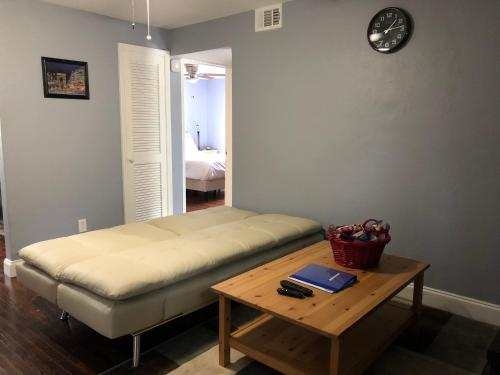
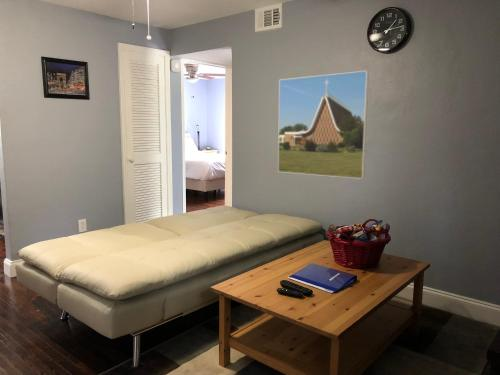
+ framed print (319, 126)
